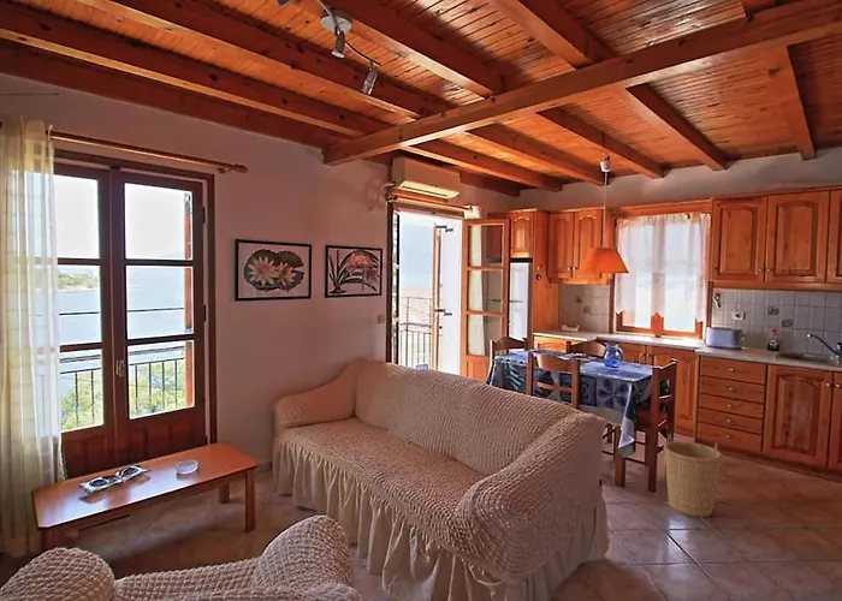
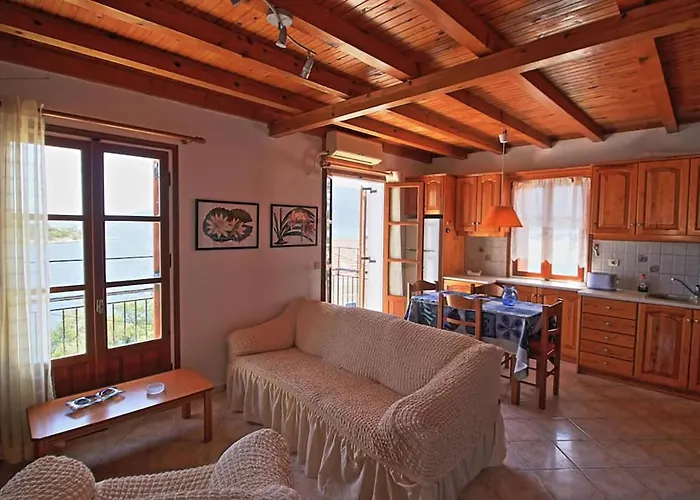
- basket (690, 472)
